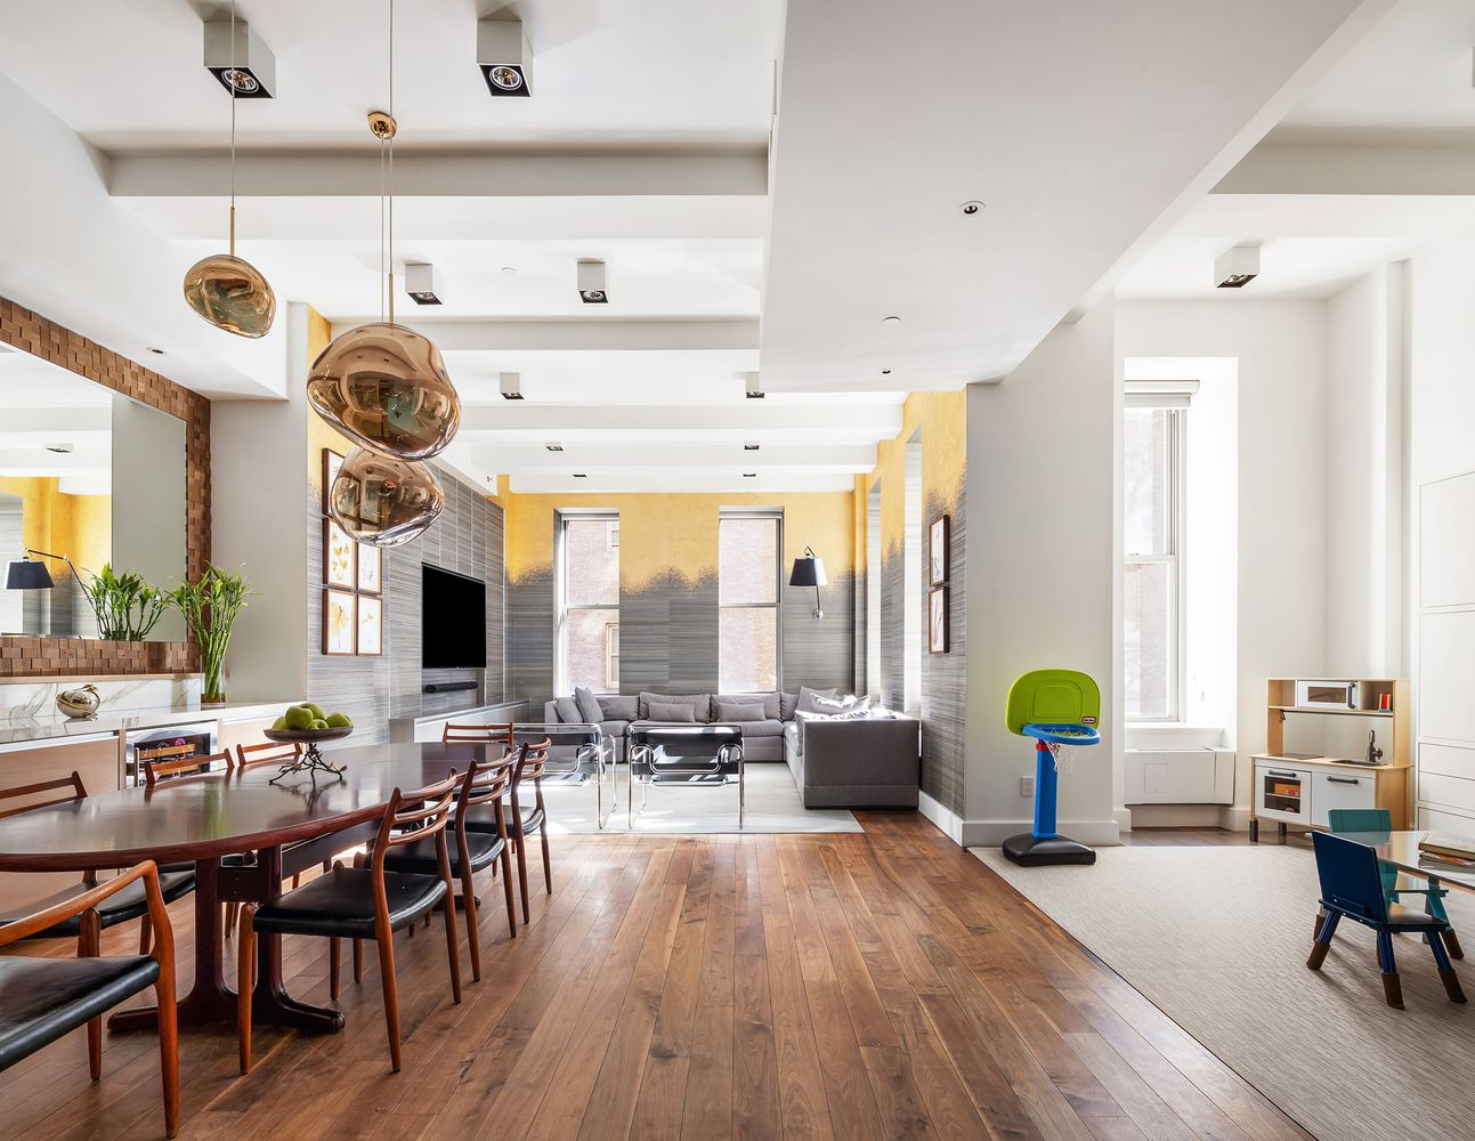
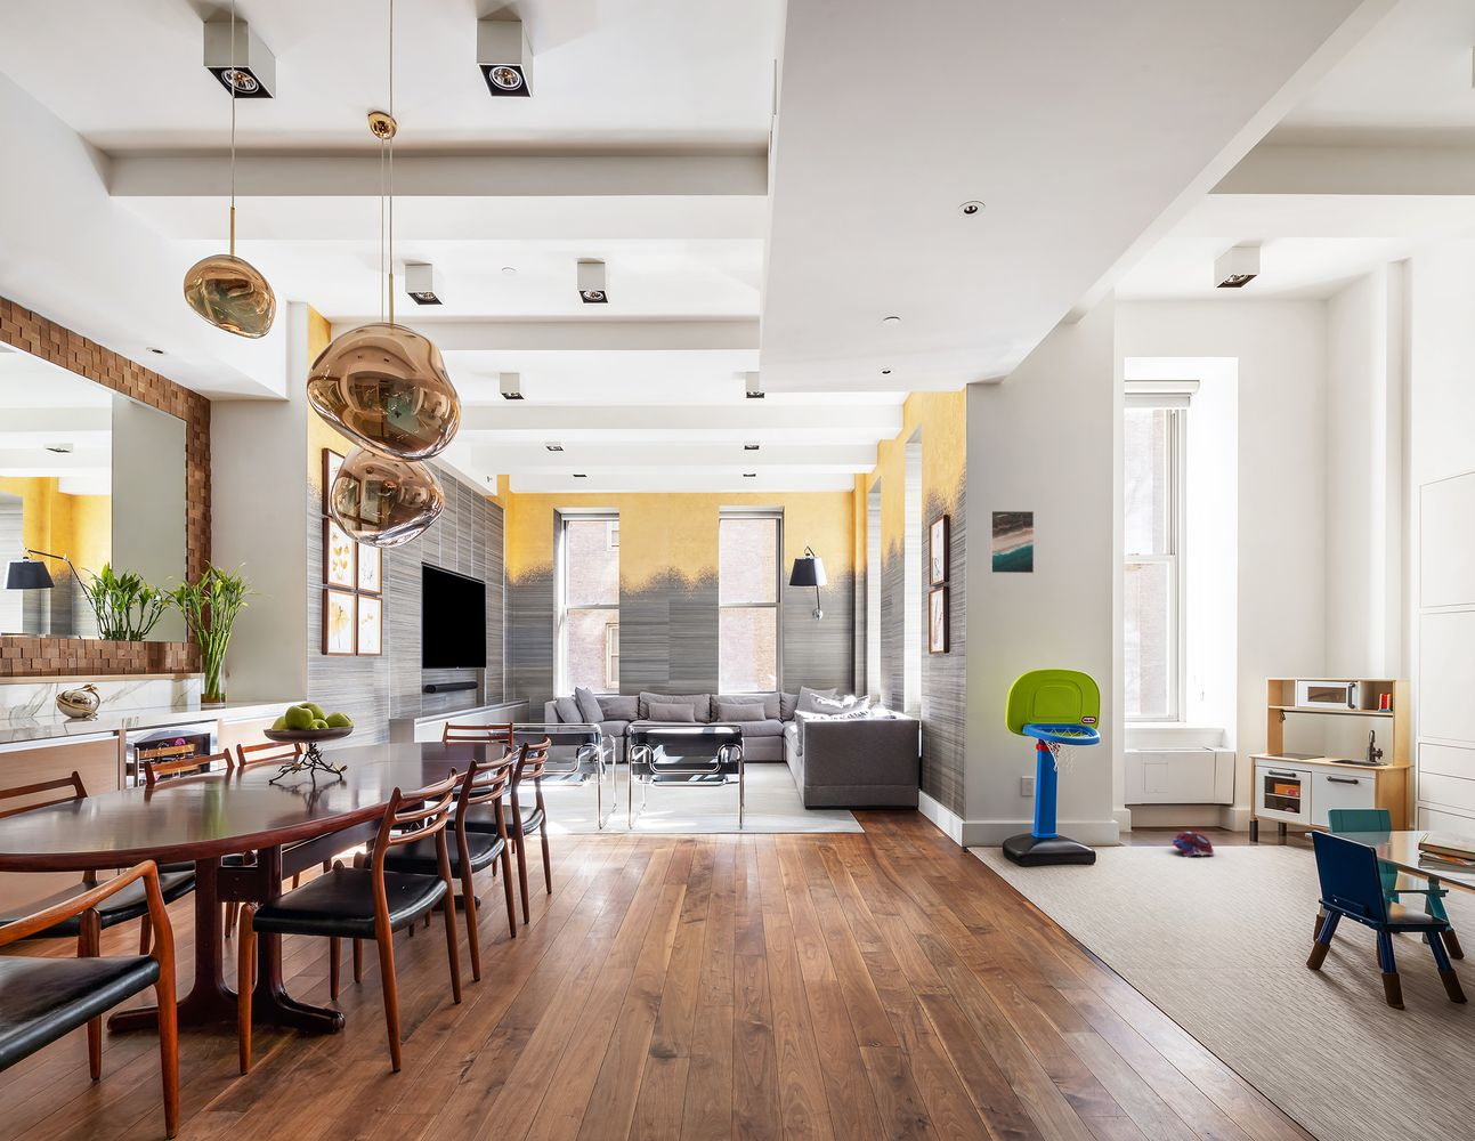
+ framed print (1012, 542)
+ plush toy (1191, 842)
